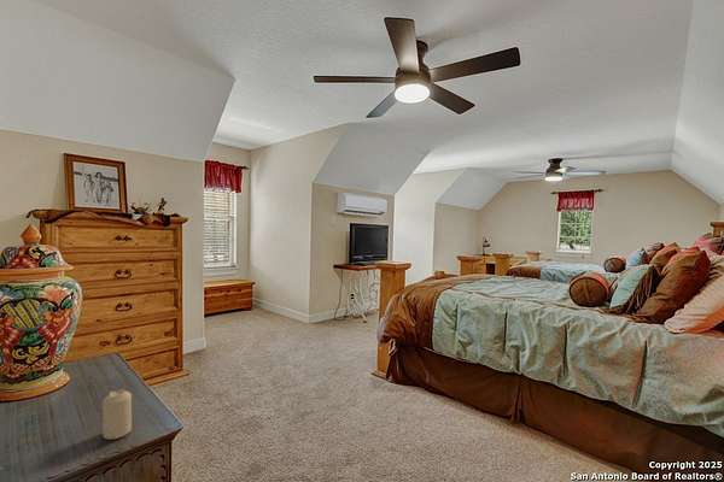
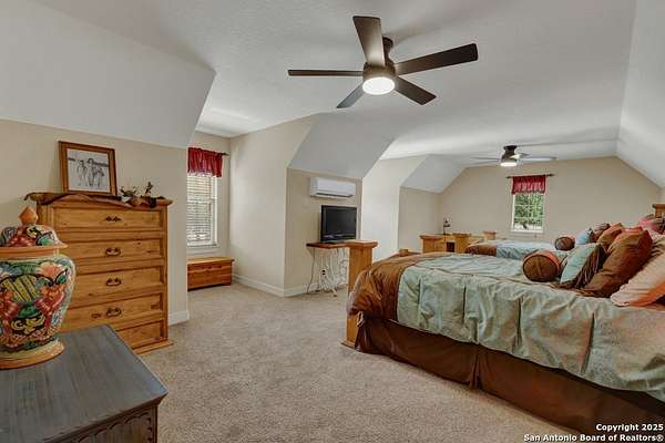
- candle (117, 412)
